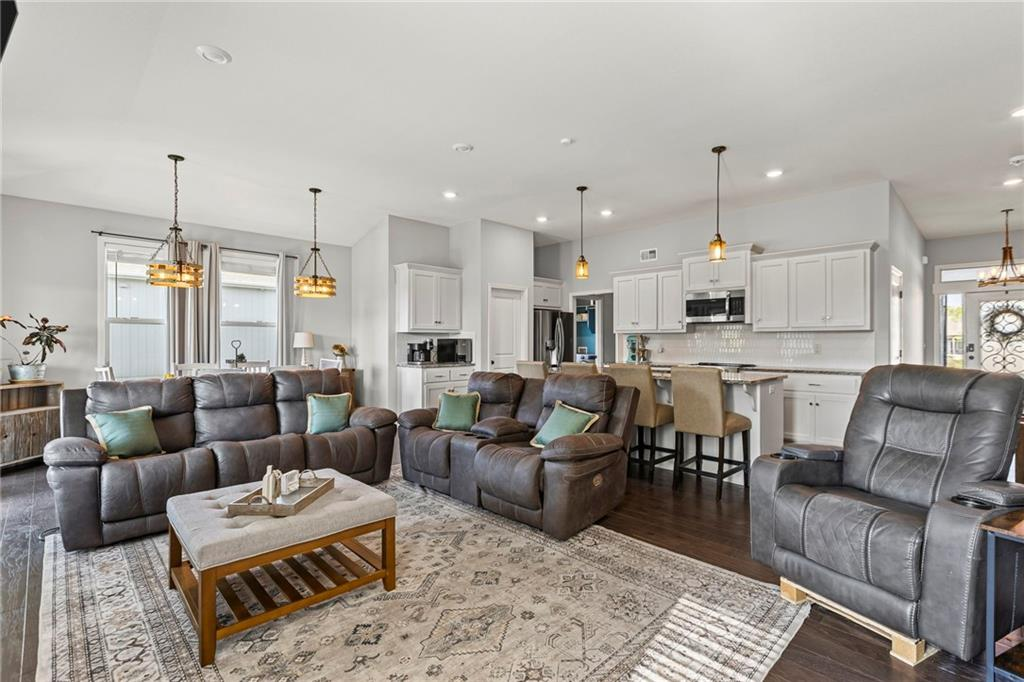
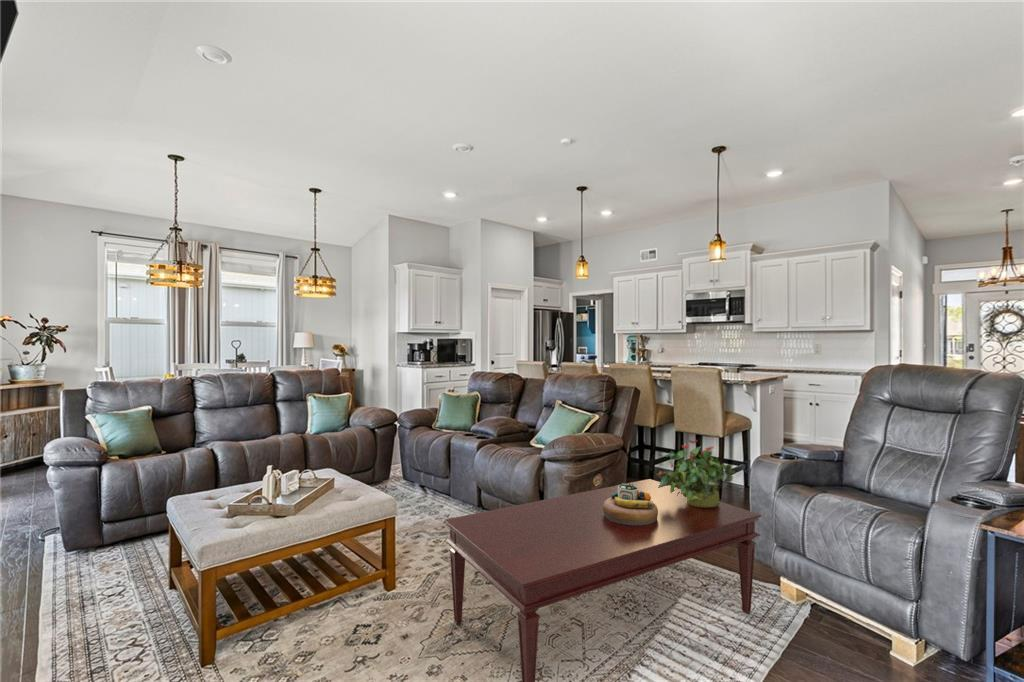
+ coffee table (604, 566)
+ decorative bowl (630, 499)
+ potted plant (696, 473)
